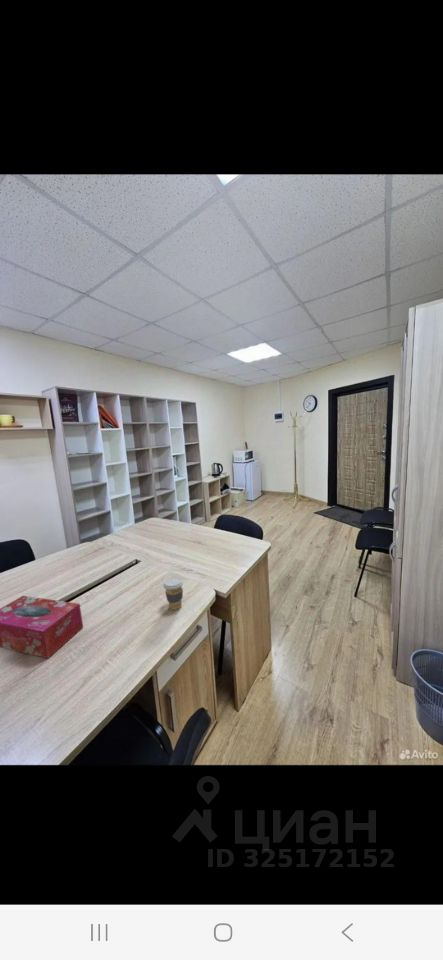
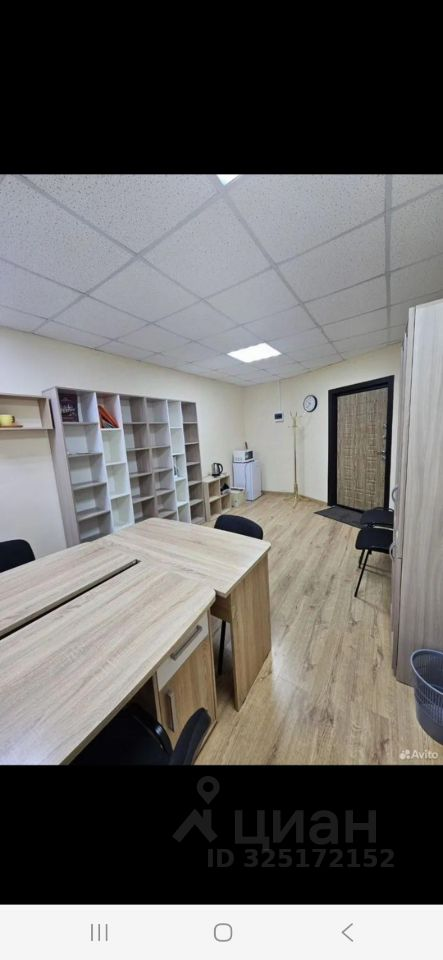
- tissue box (34, 623)
- coffee cup (174, 593)
